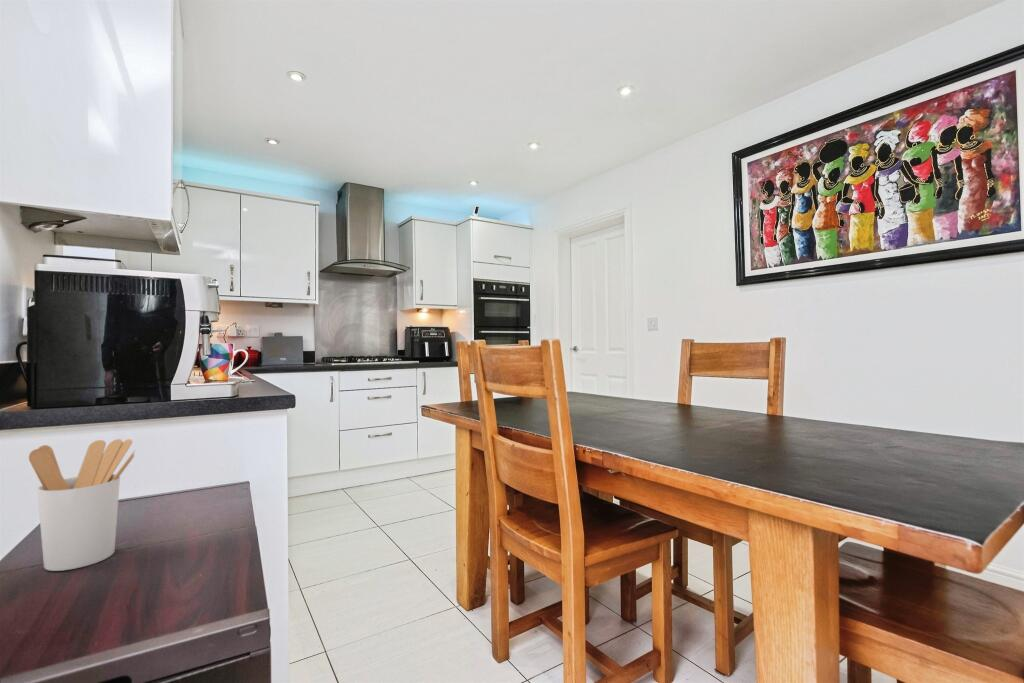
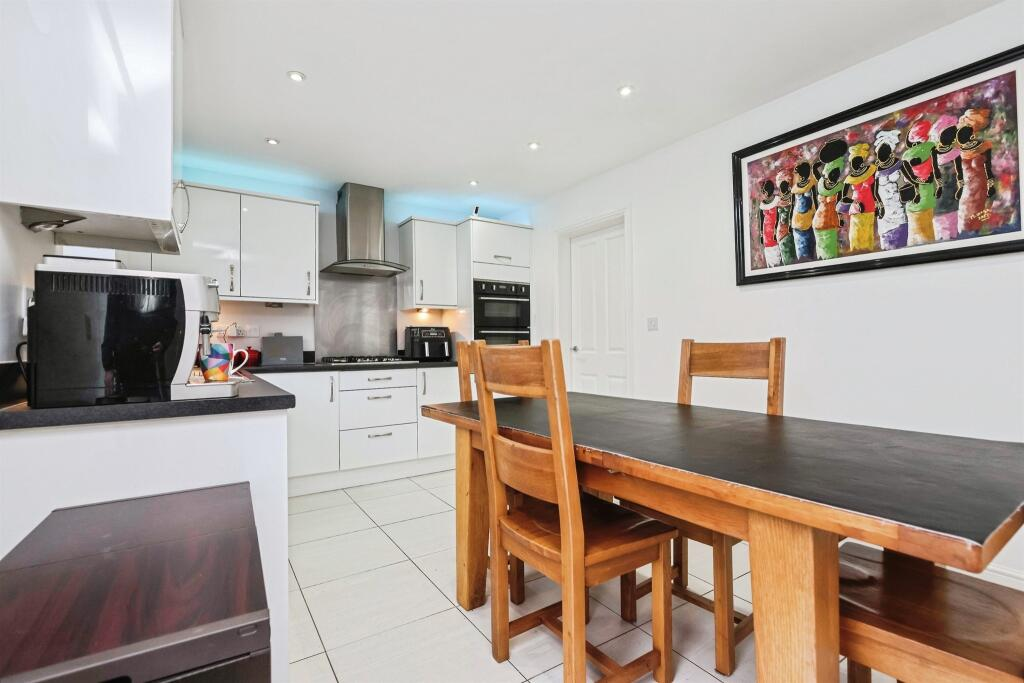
- utensil holder (90, 496)
